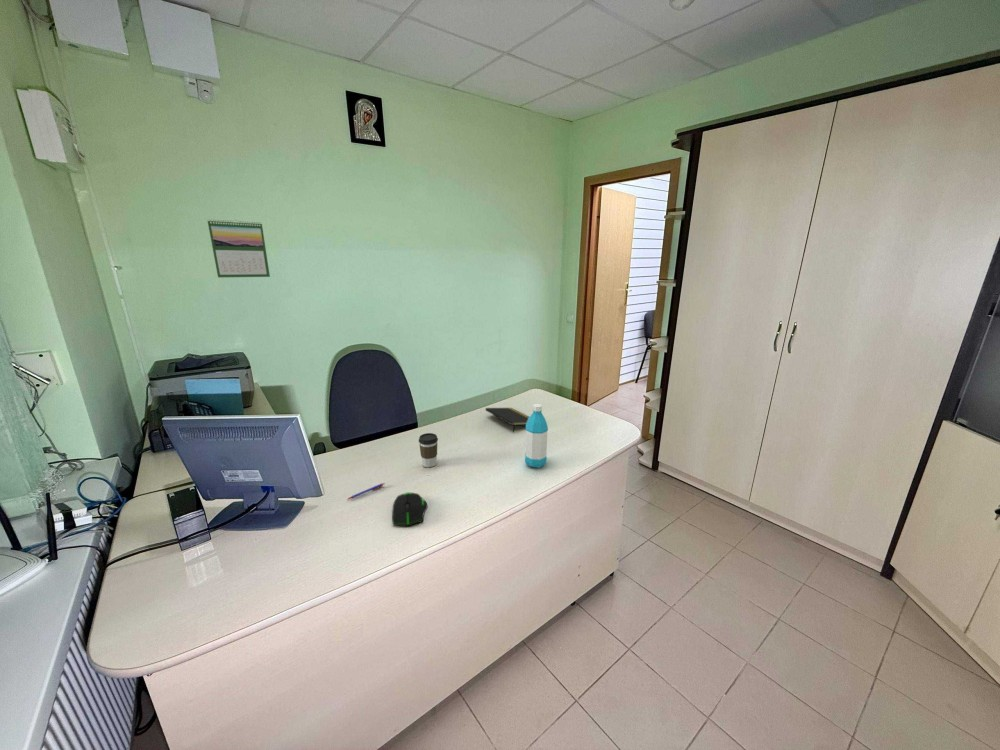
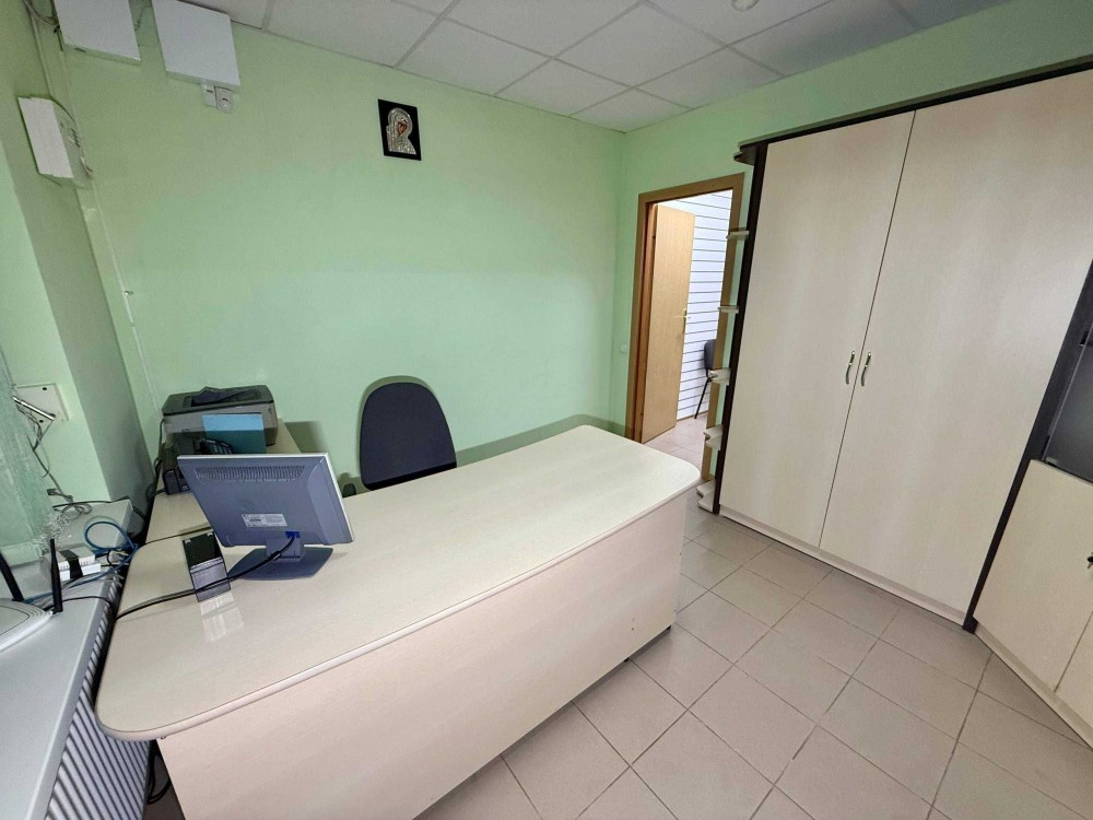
- notepad (511, 415)
- computer mouse (410, 505)
- pen (366, 491)
- calendar (240, 248)
- coffee cup (428, 450)
- water bottle (536, 435)
